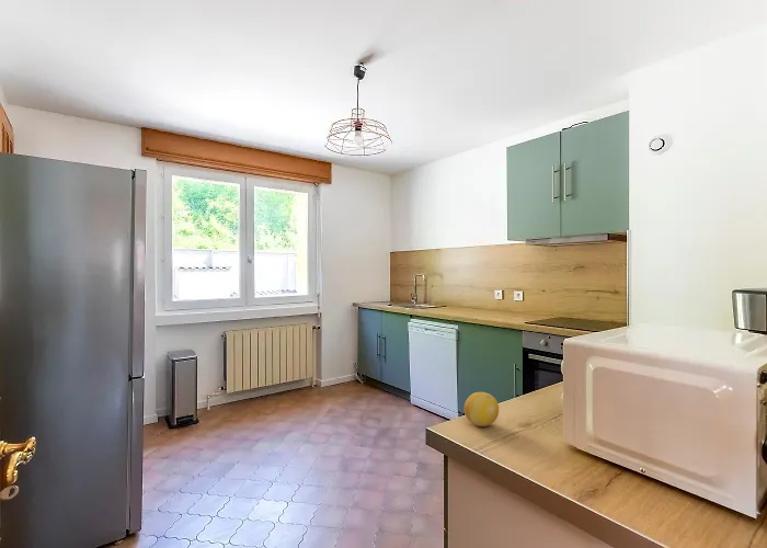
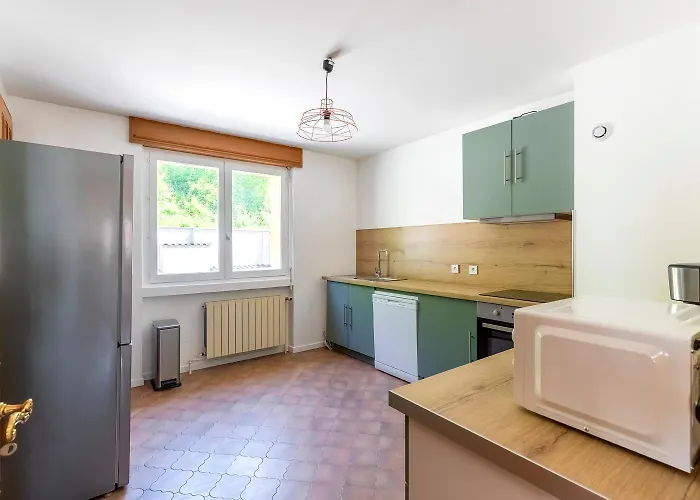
- fruit (481, 409)
